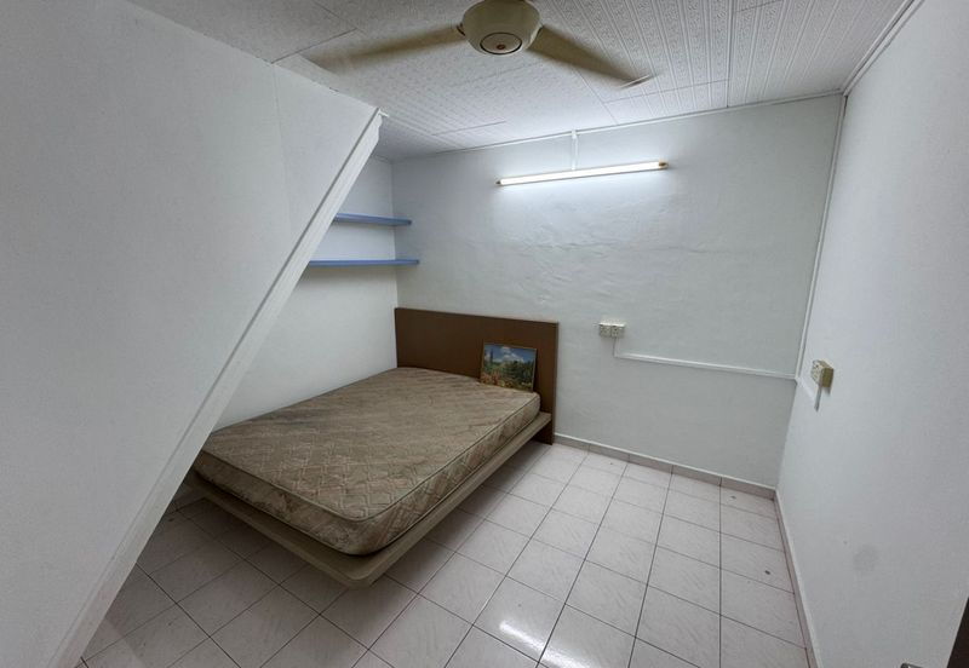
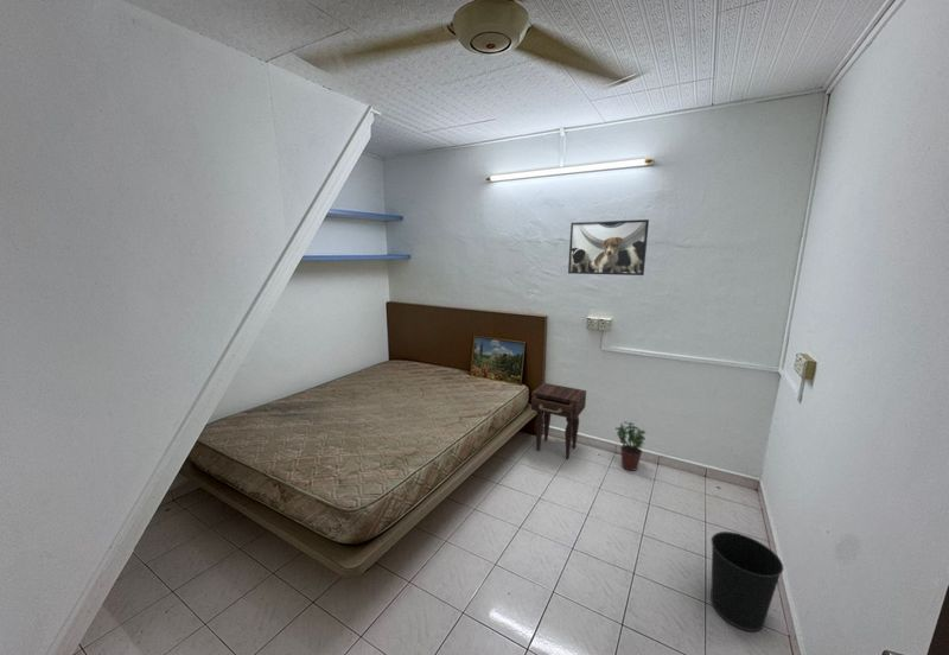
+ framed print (606, 248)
+ nightstand (549, 422)
+ wastebasket (740, 581)
+ potted plant (630, 444)
